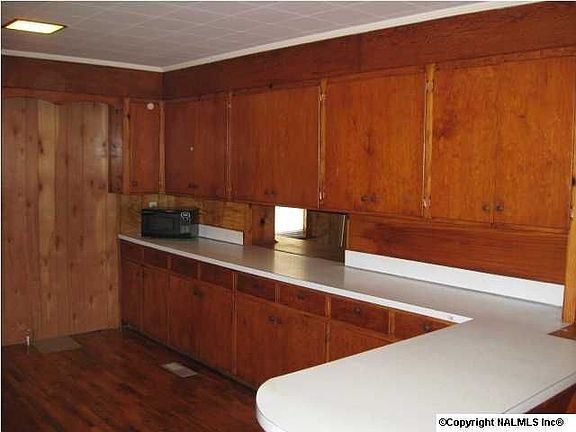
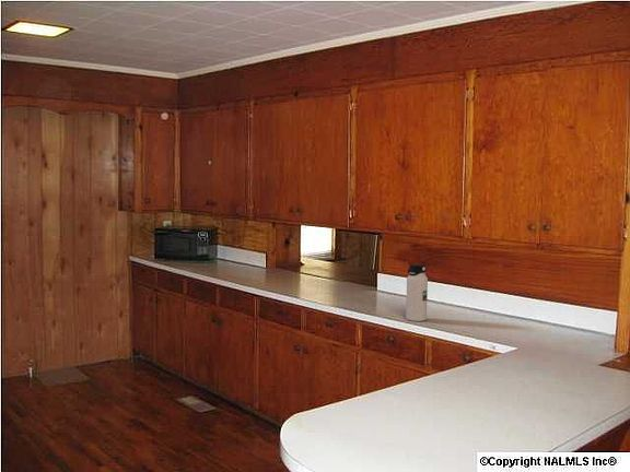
+ water bottle (417, 292)
